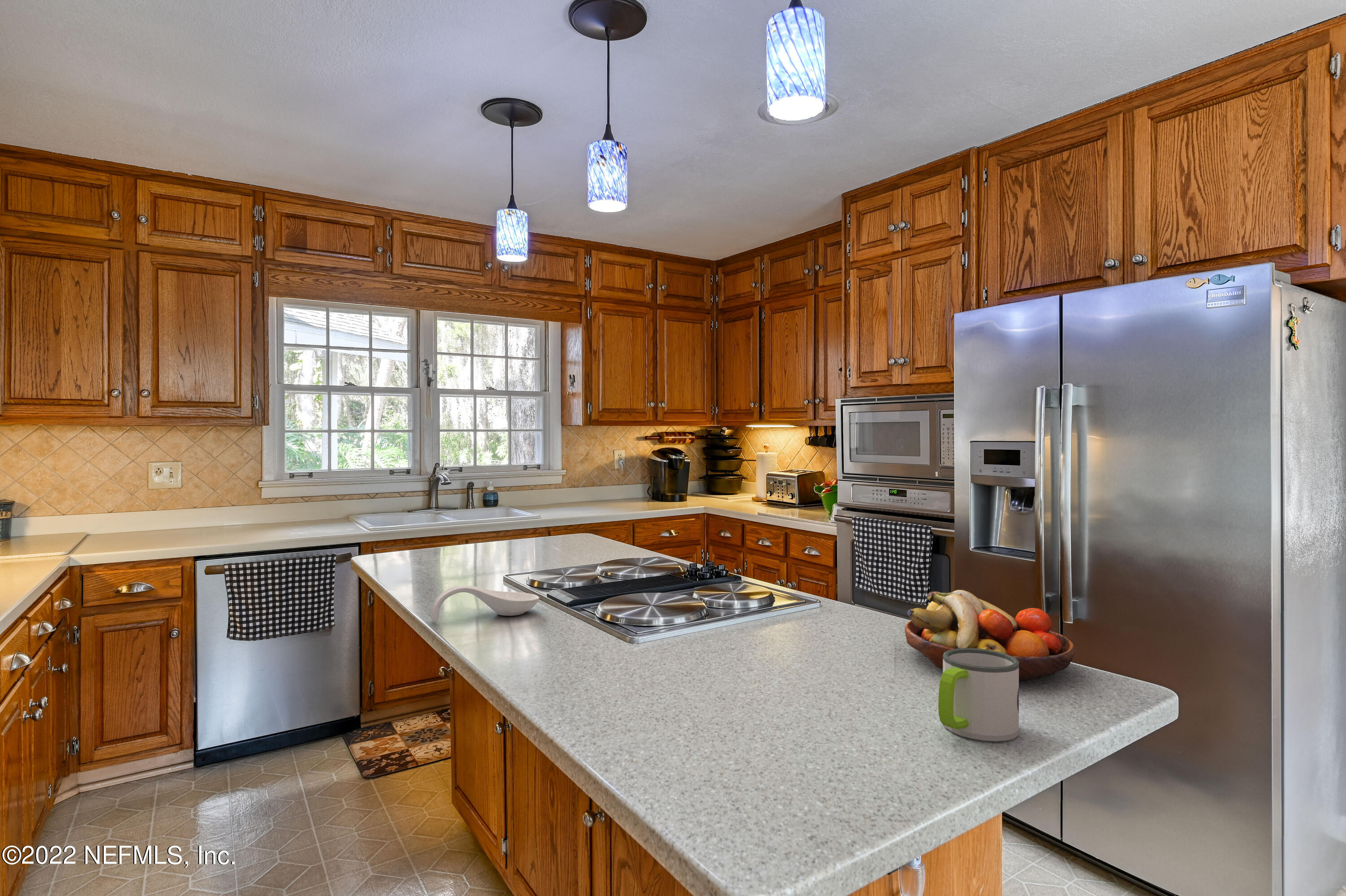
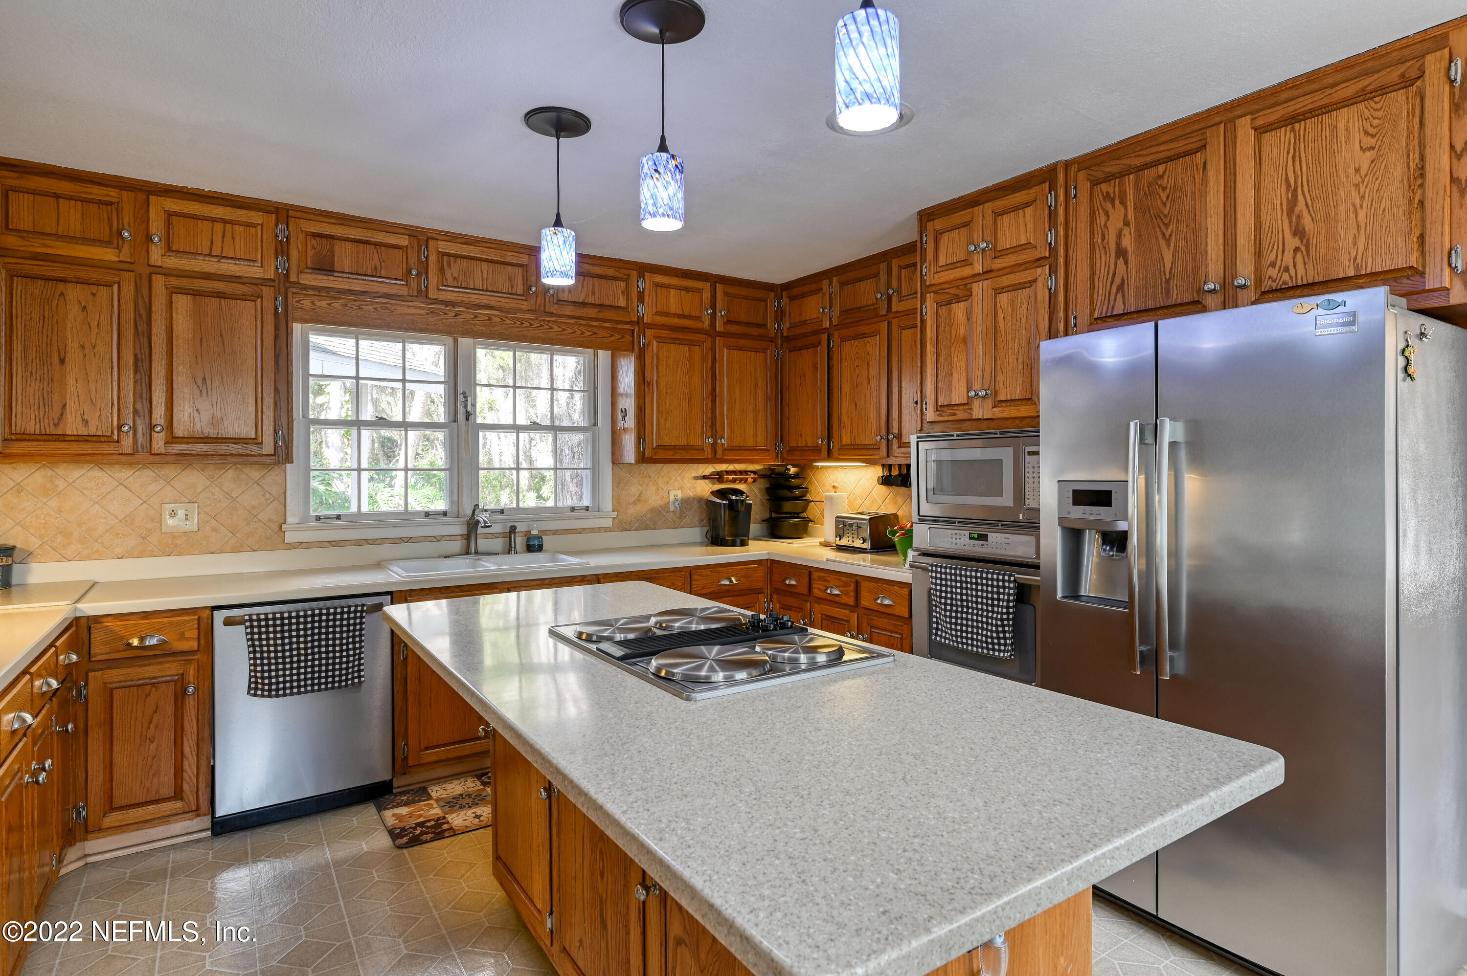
- spoon rest (487, 600)
- mug (972, 695)
- fruit bowl (985, 628)
